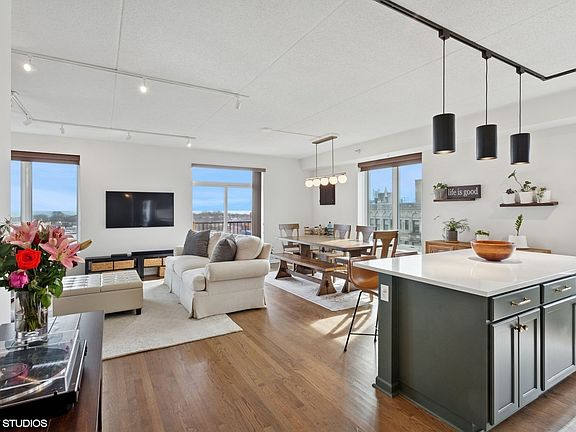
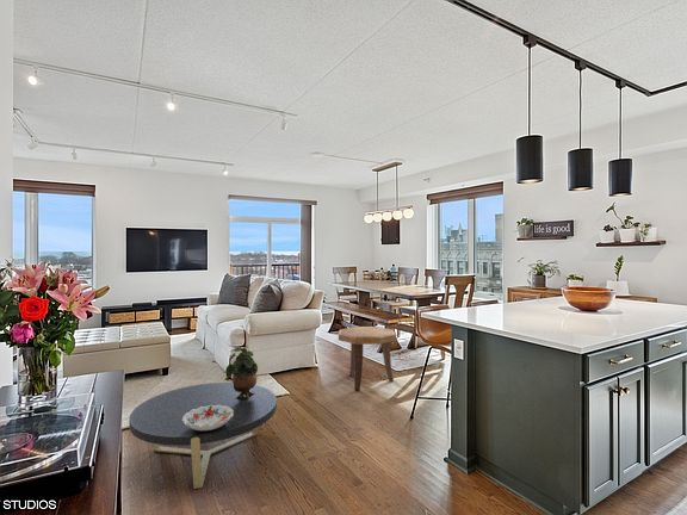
+ decorative bowl (208, 418)
+ coffee table (206, 430)
+ potted plant (242, 371)
+ side table (361, 355)
